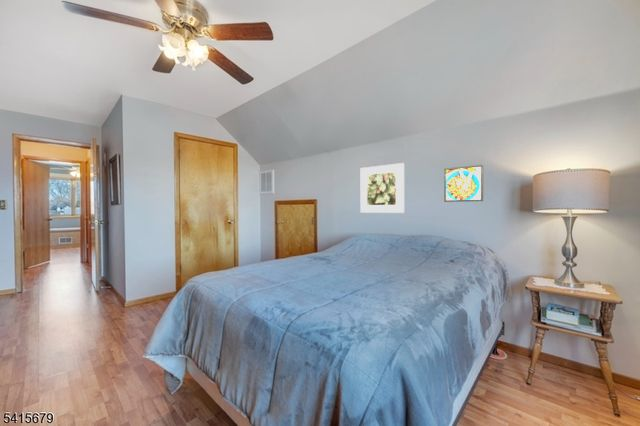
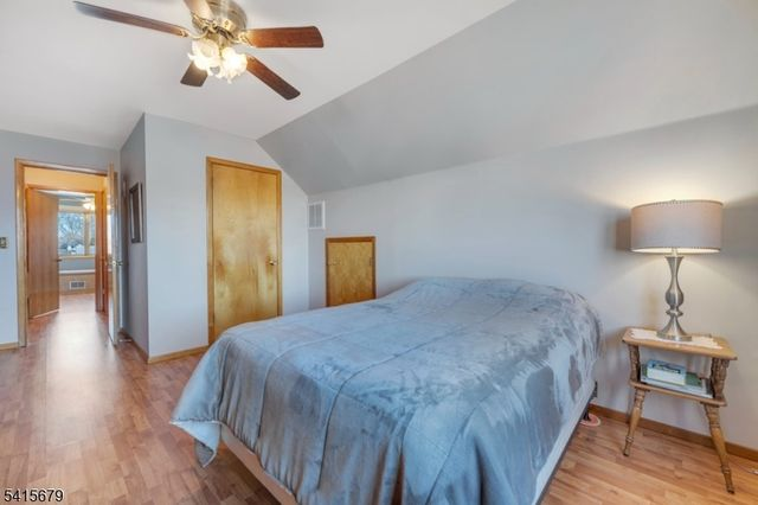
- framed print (381, 189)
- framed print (462, 184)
